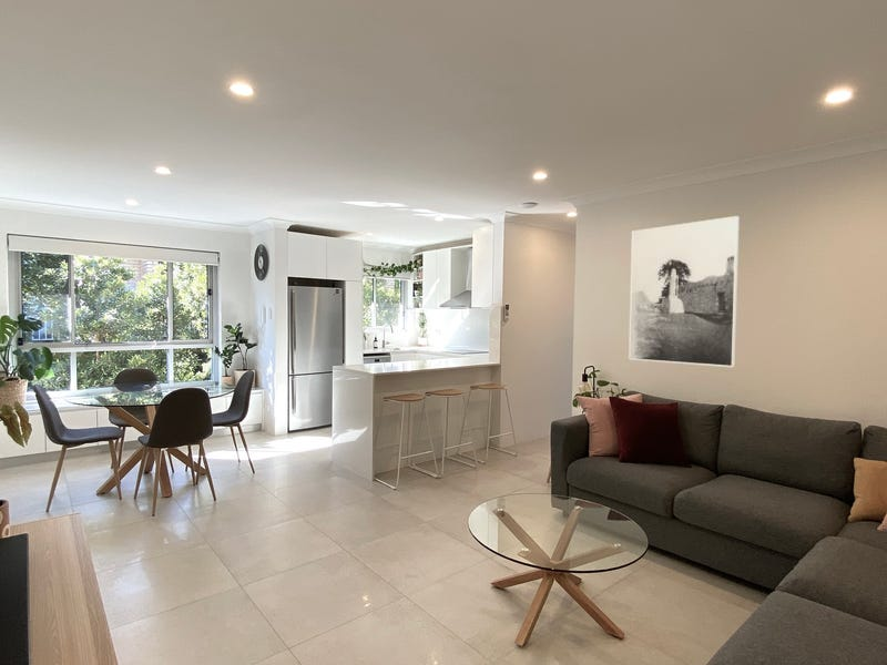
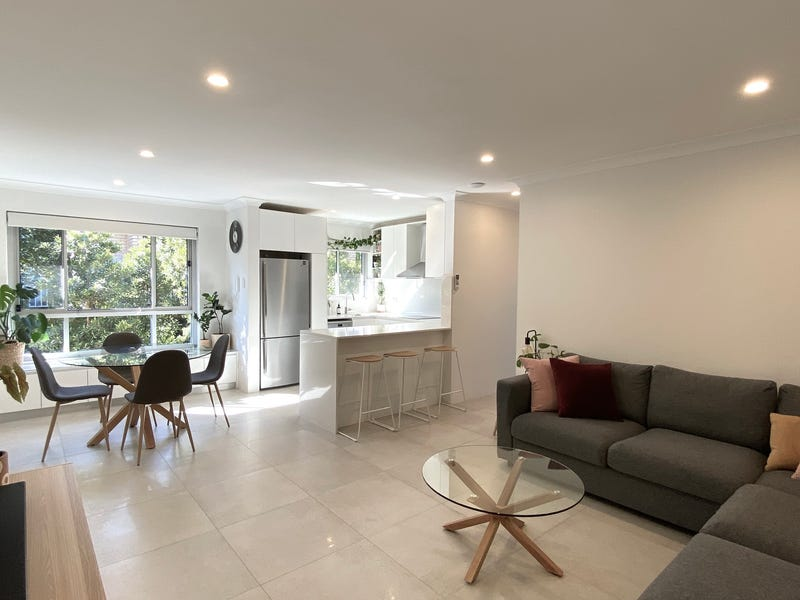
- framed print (679, 294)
